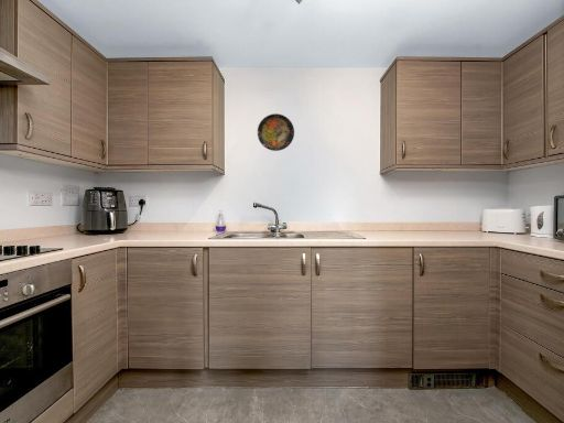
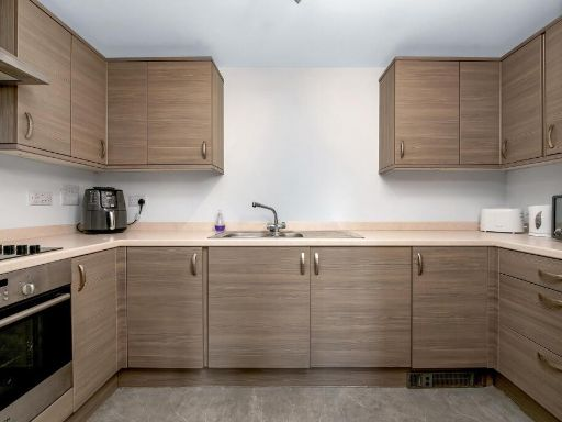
- decorative plate (275, 132)
